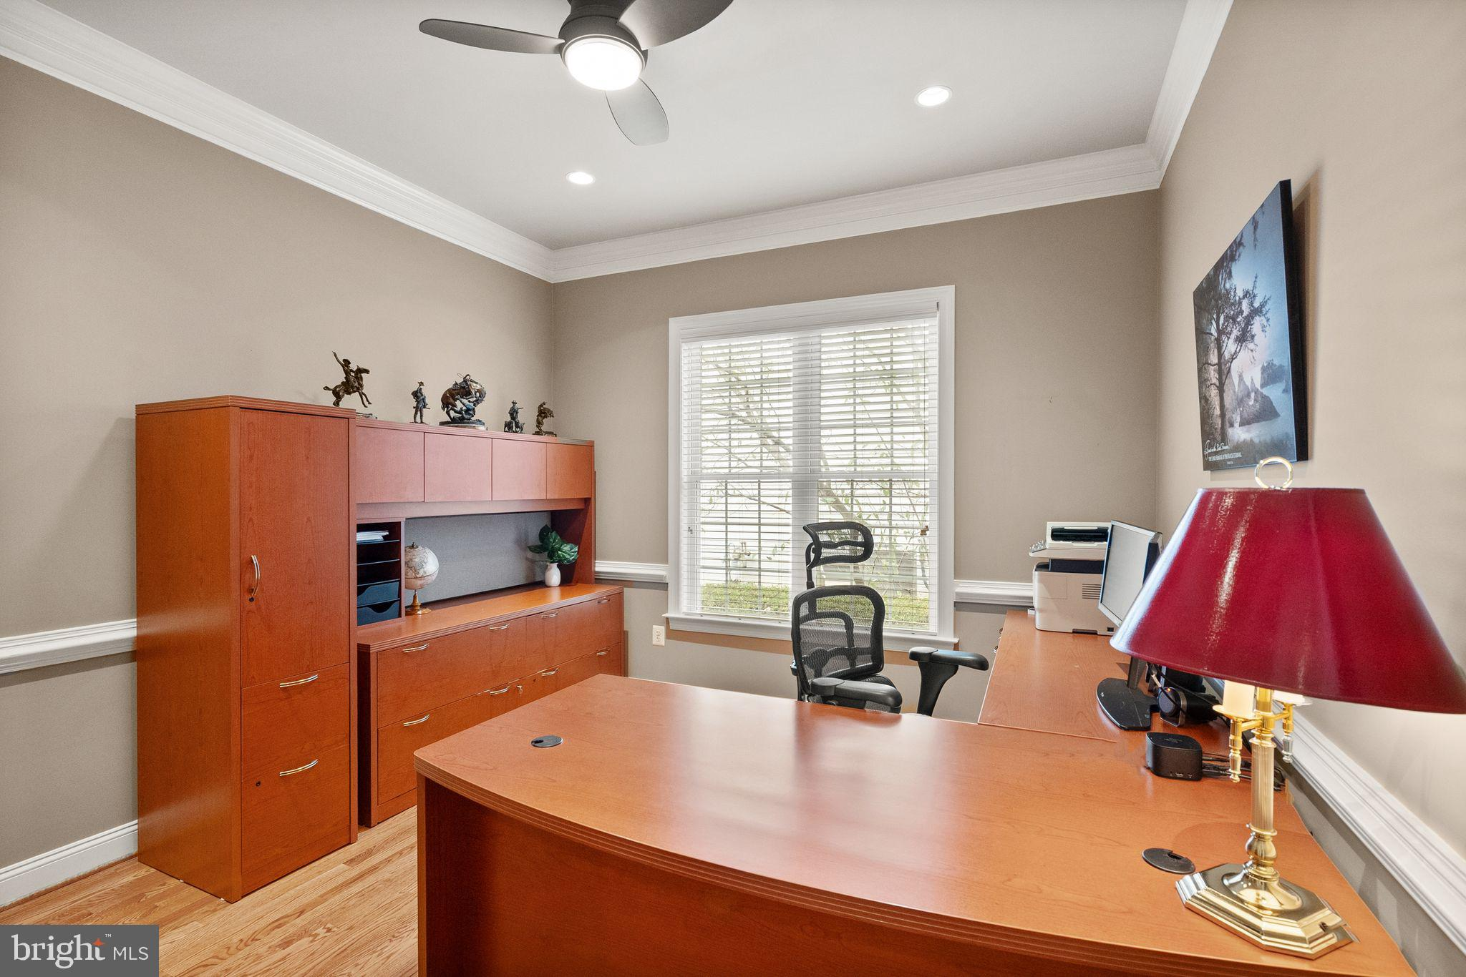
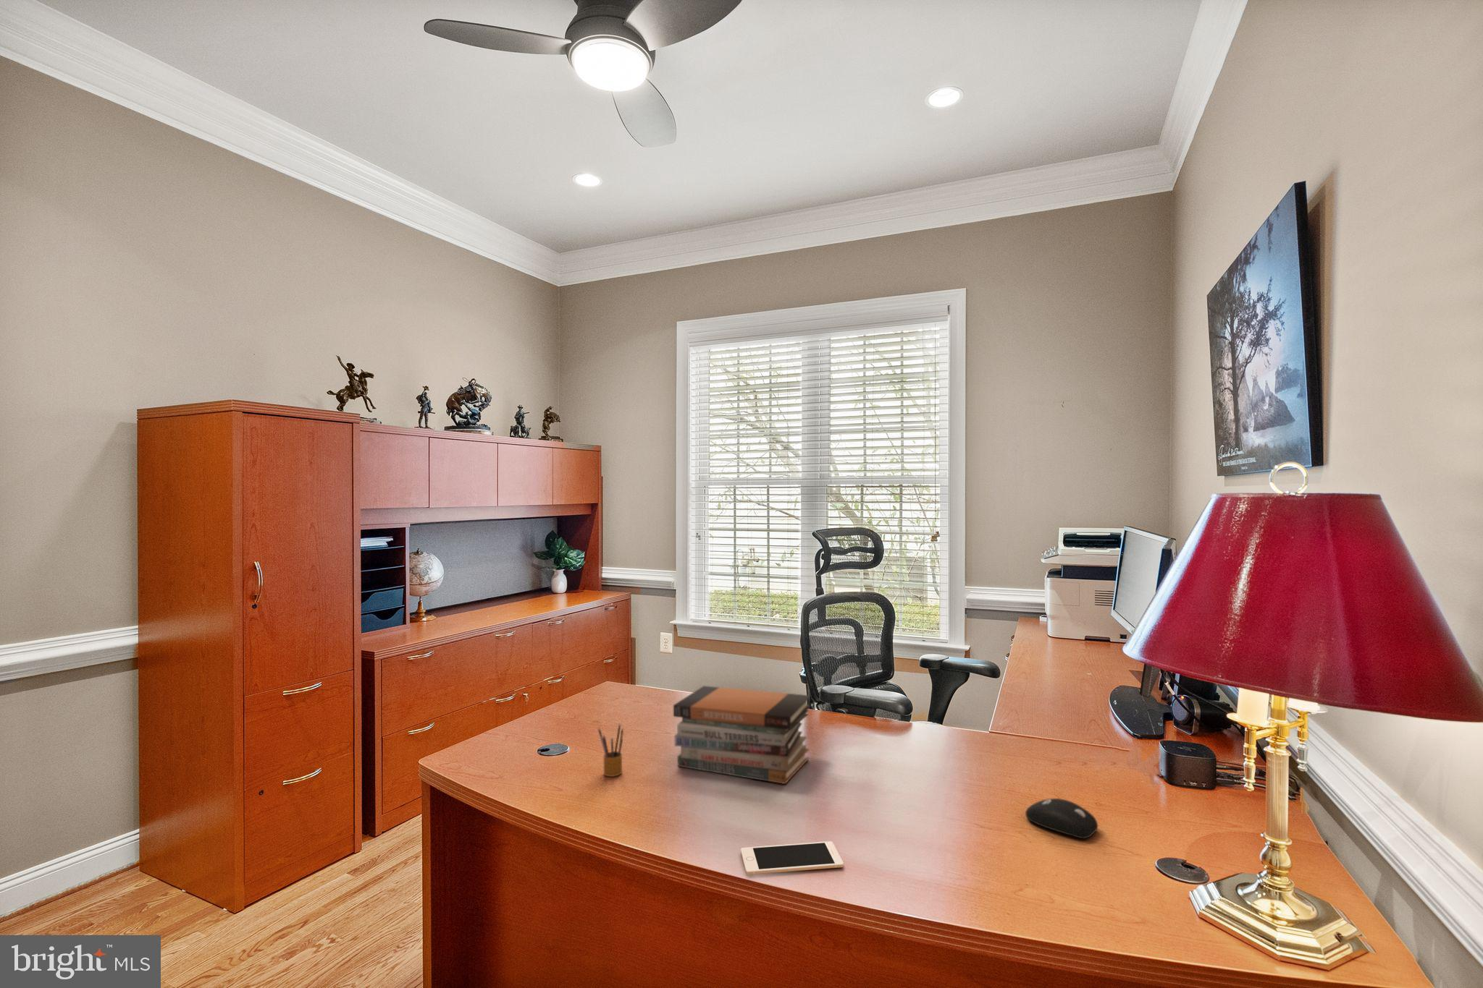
+ book stack (743, 730)
+ pencil box (612, 750)
+ computer mouse (1059, 814)
+ cell phone (791, 857)
